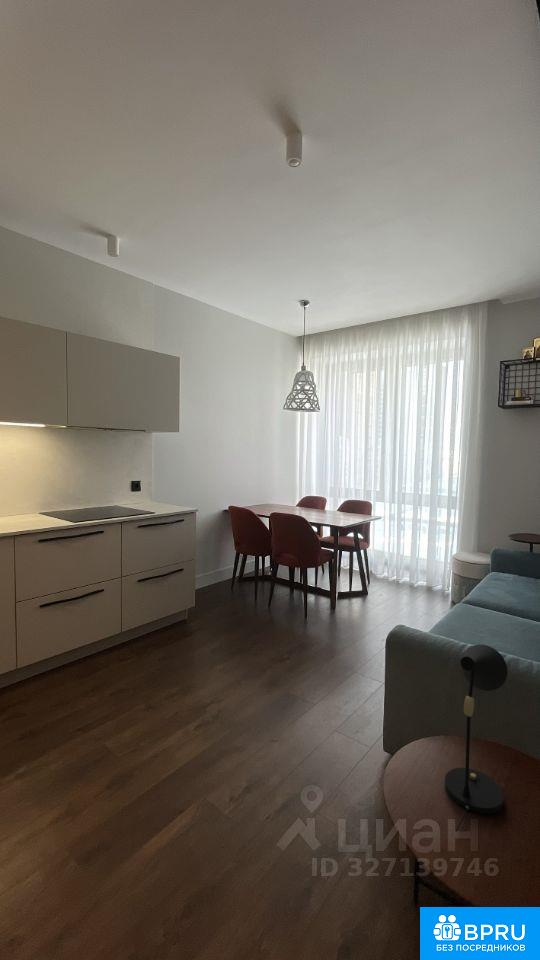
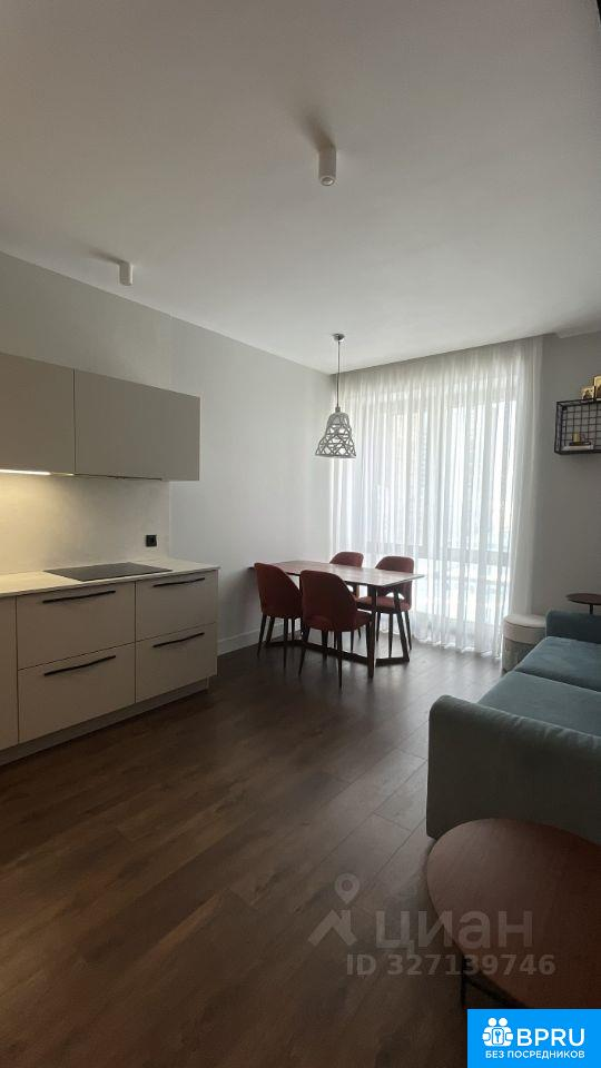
- table lamp (469, 722)
